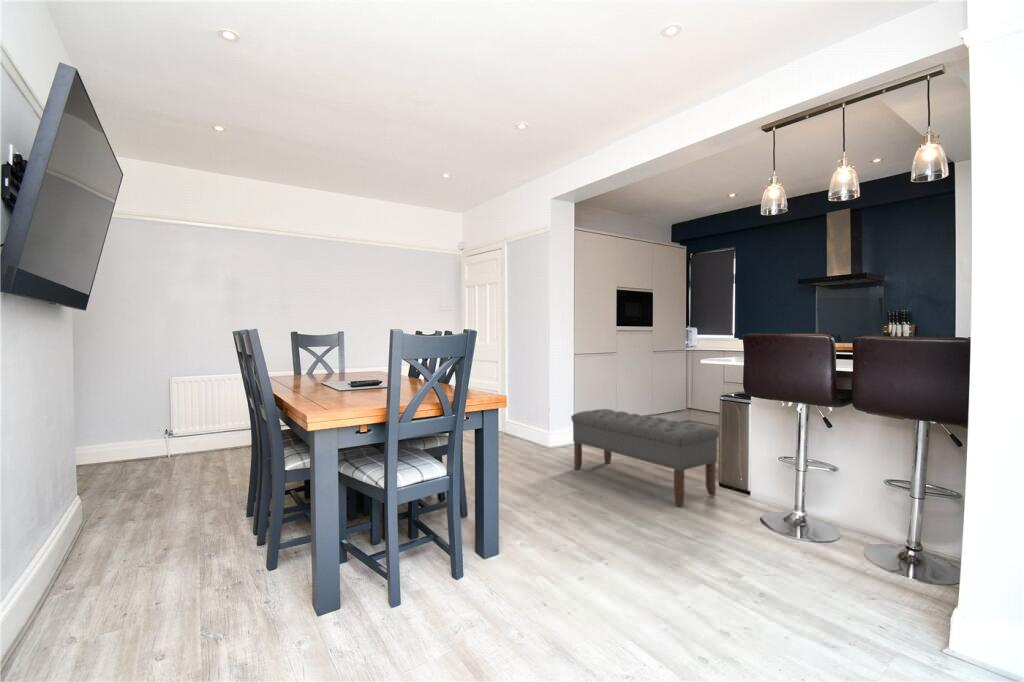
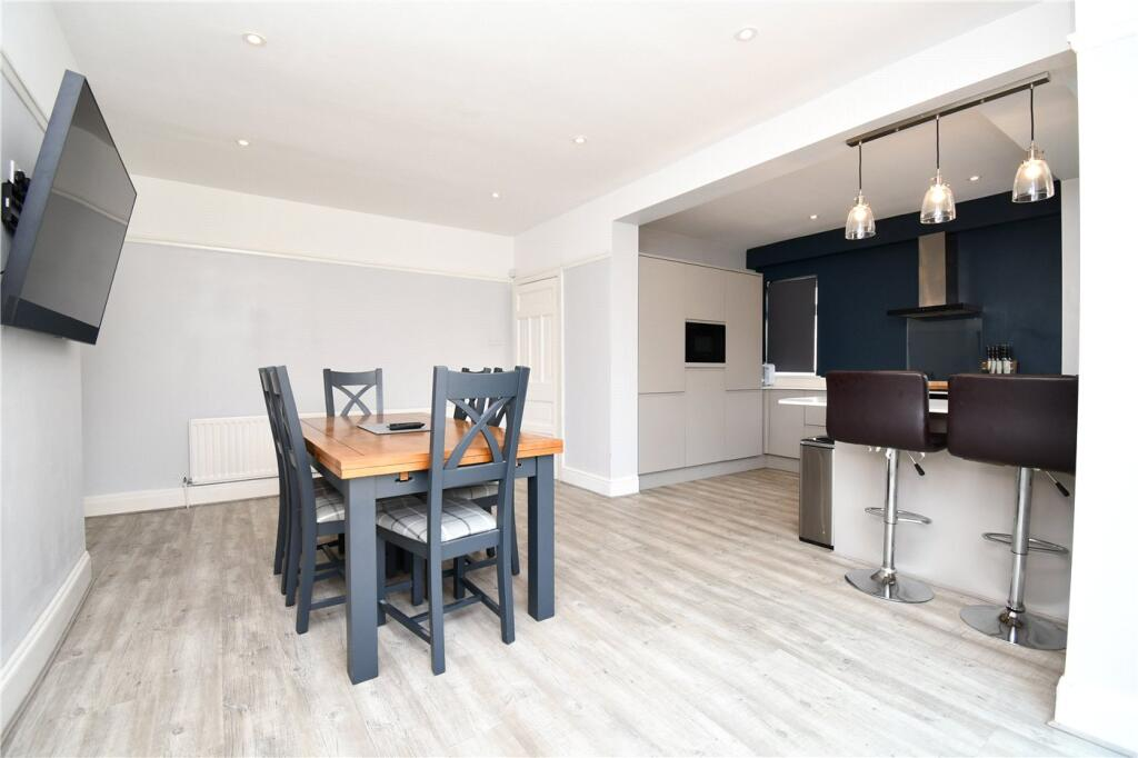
- bench (638, 449)
